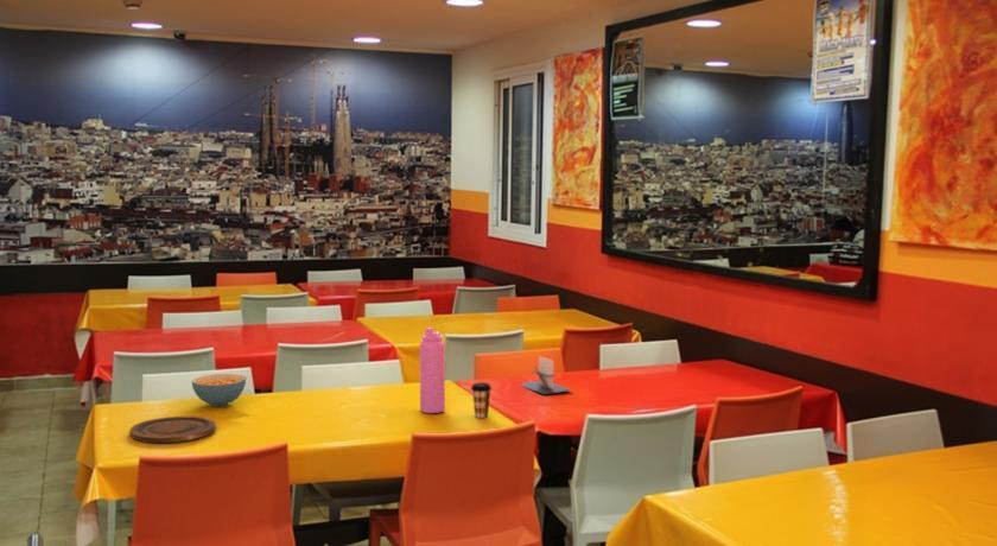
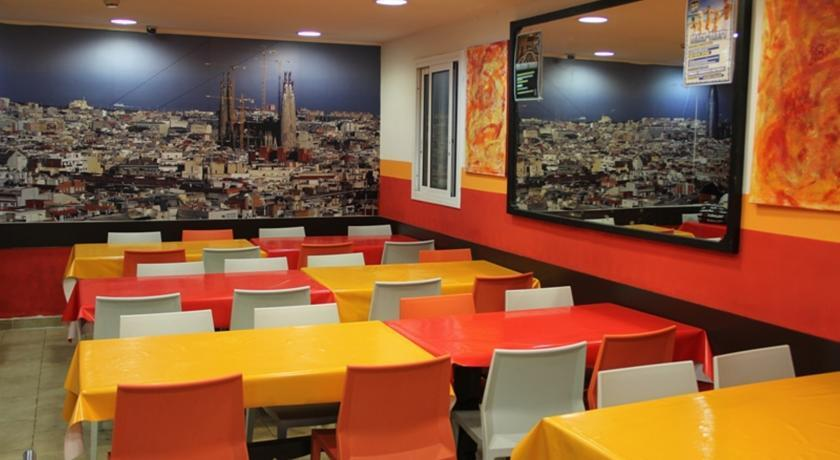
- plate (173, 428)
- water bottle (432, 369)
- cereal bowl (220, 392)
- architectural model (544, 373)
- coffee cup (481, 400)
